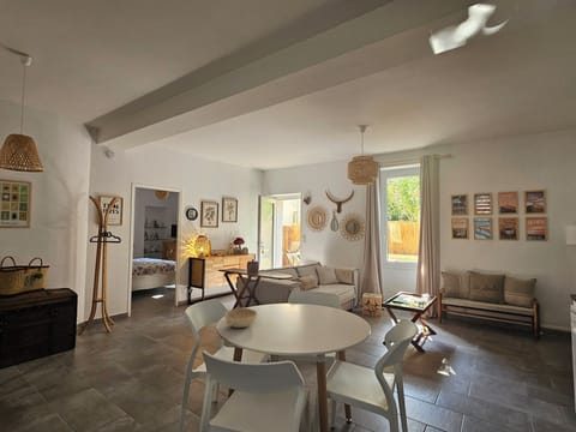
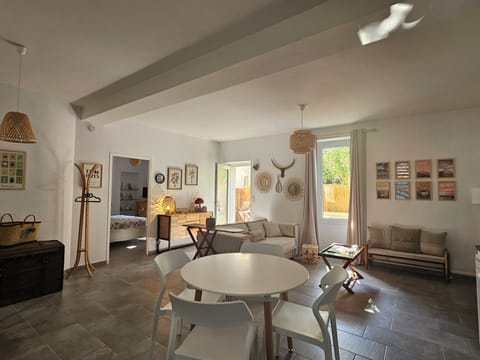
- decorative bowl (240, 319)
